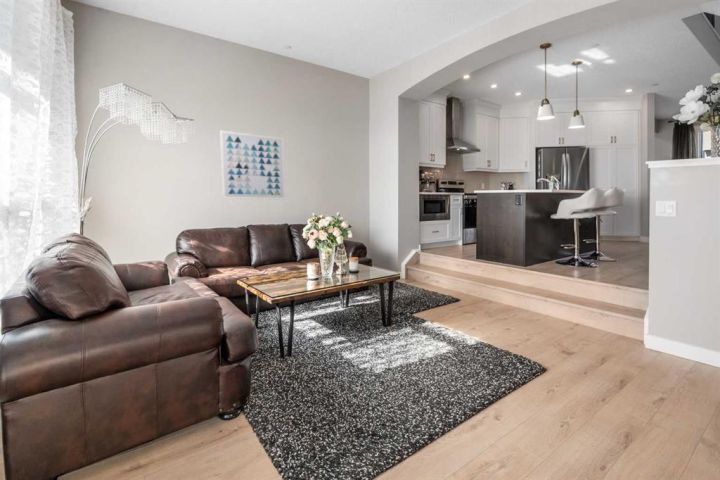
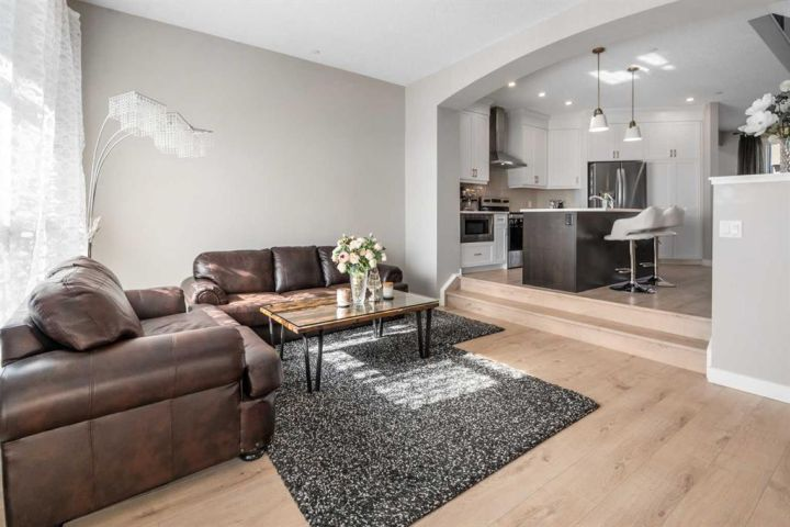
- wall art (254, 167)
